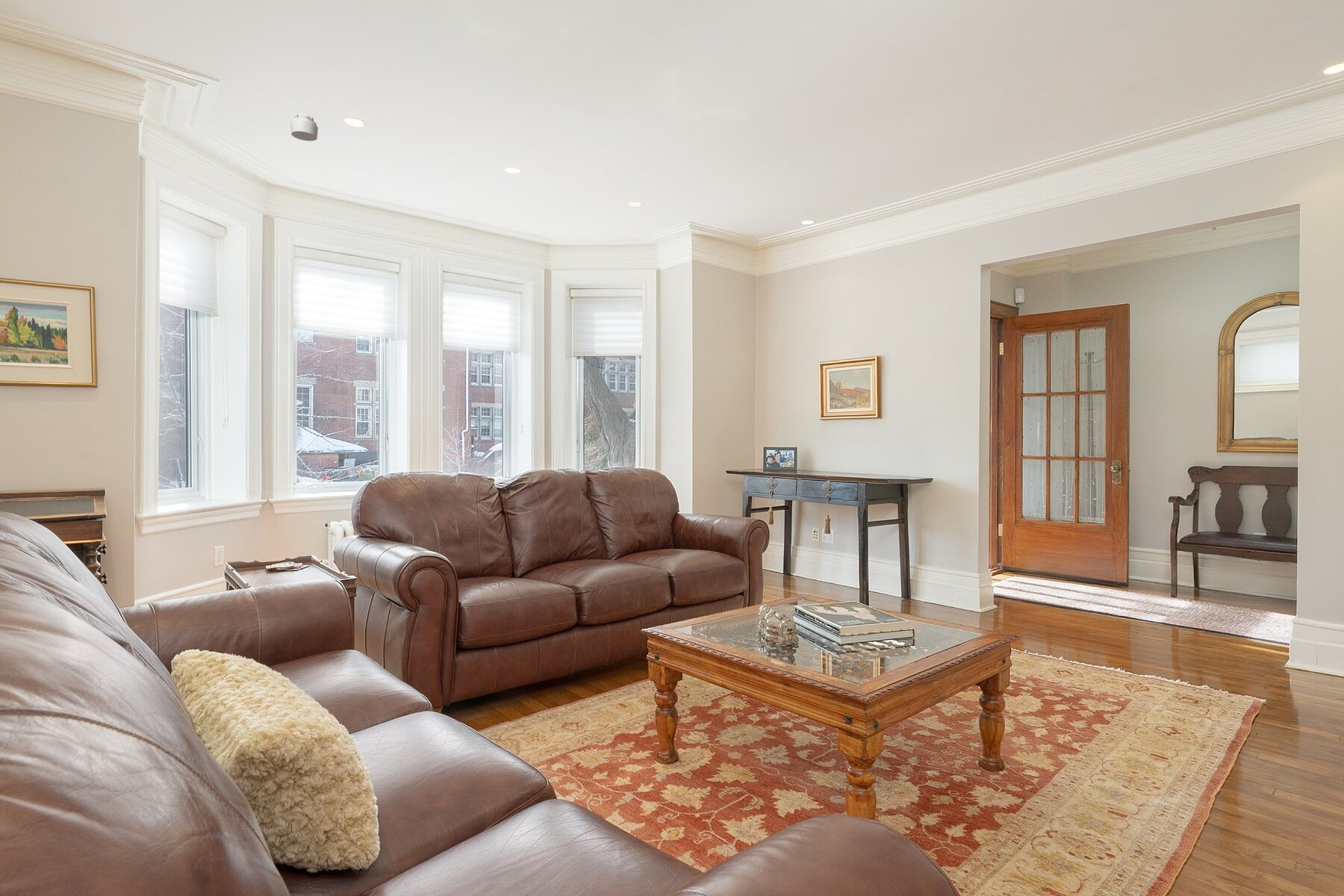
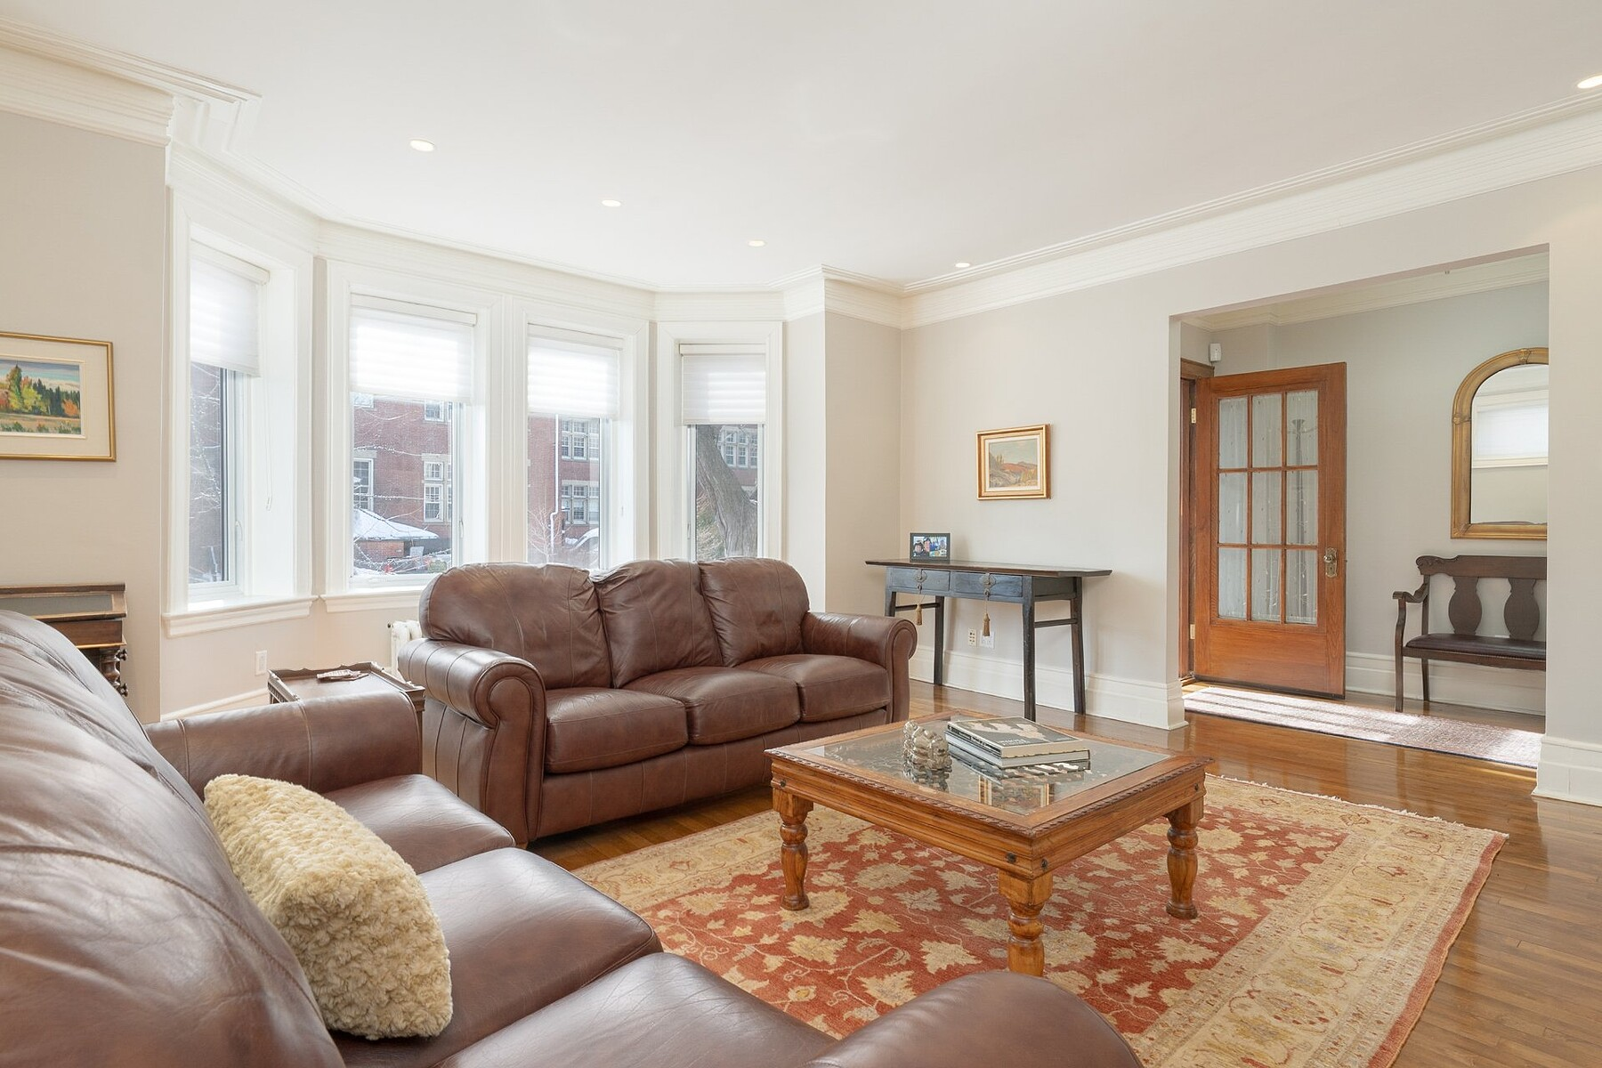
- smoke detector (304, 126)
